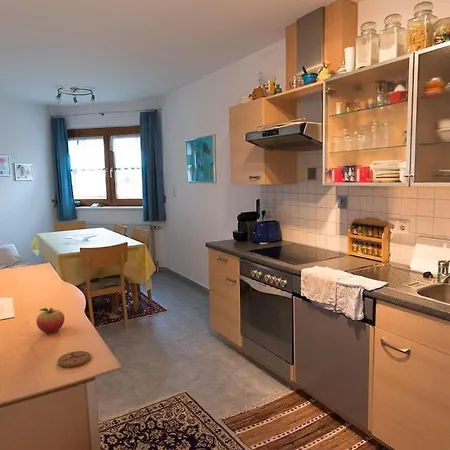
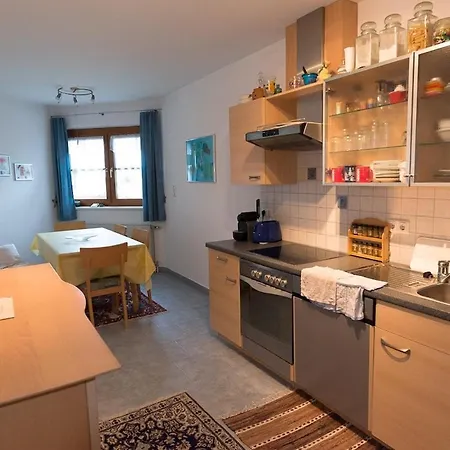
- coaster (74, 358)
- fruit (50, 318)
